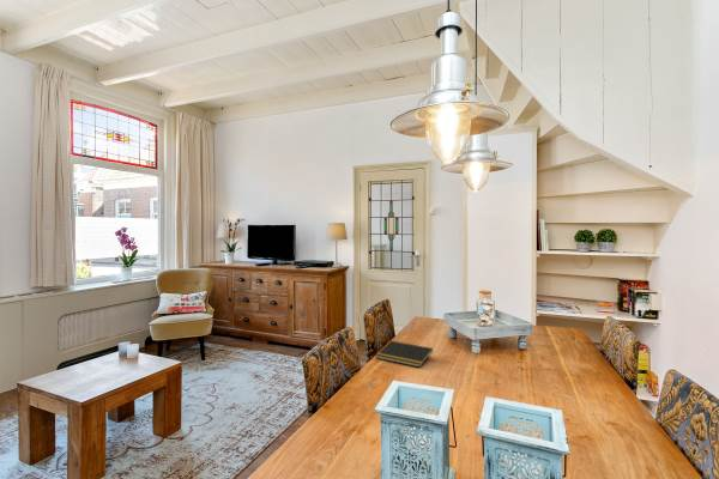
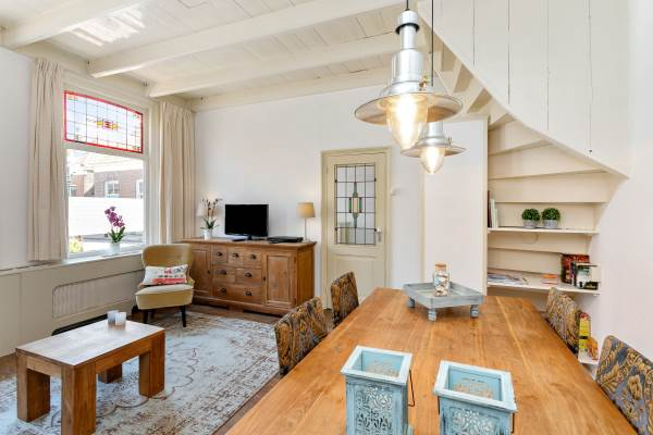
- notepad (404, 352)
